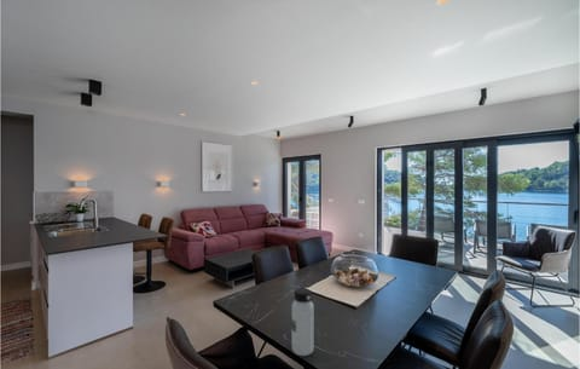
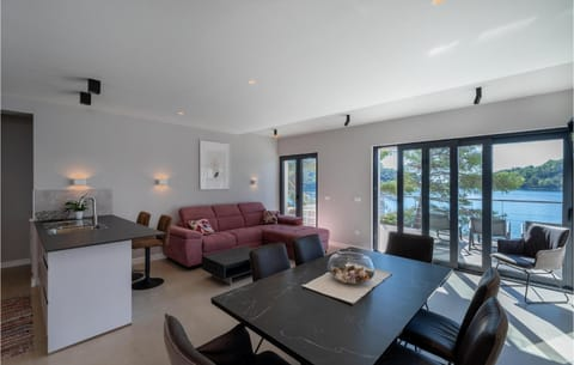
- water bottle (302, 319)
